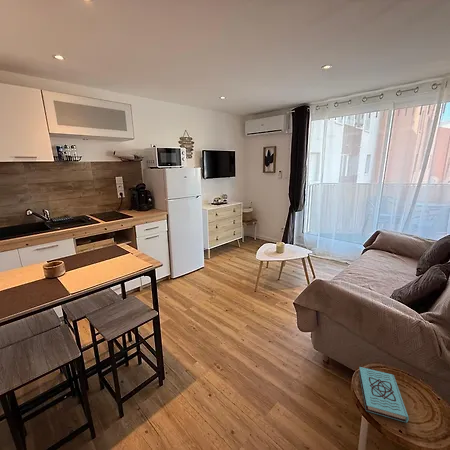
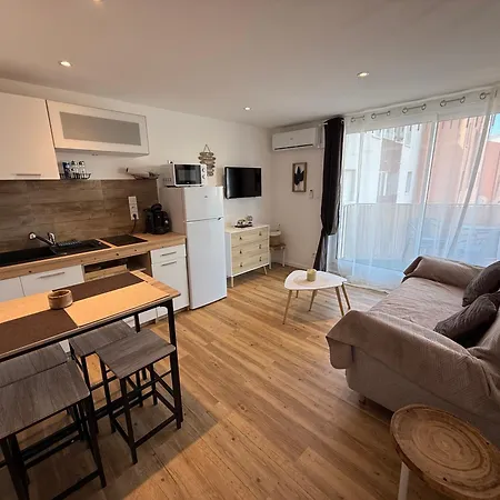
- book (381, 391)
